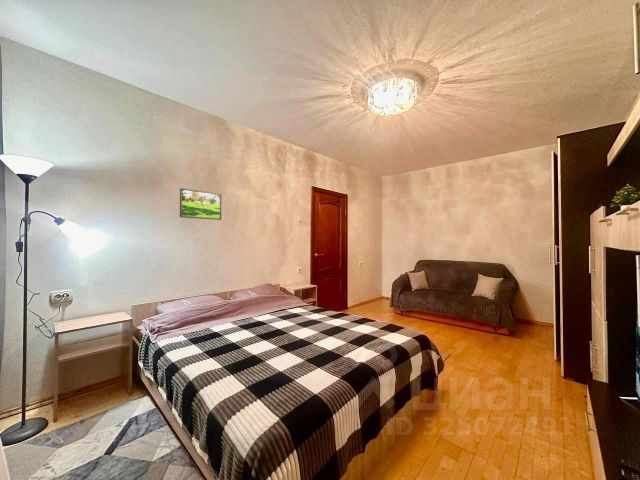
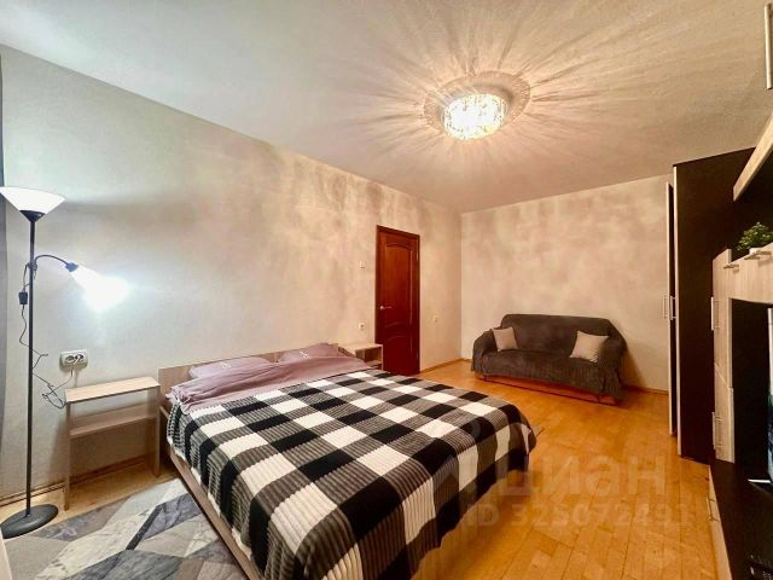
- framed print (201, 204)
